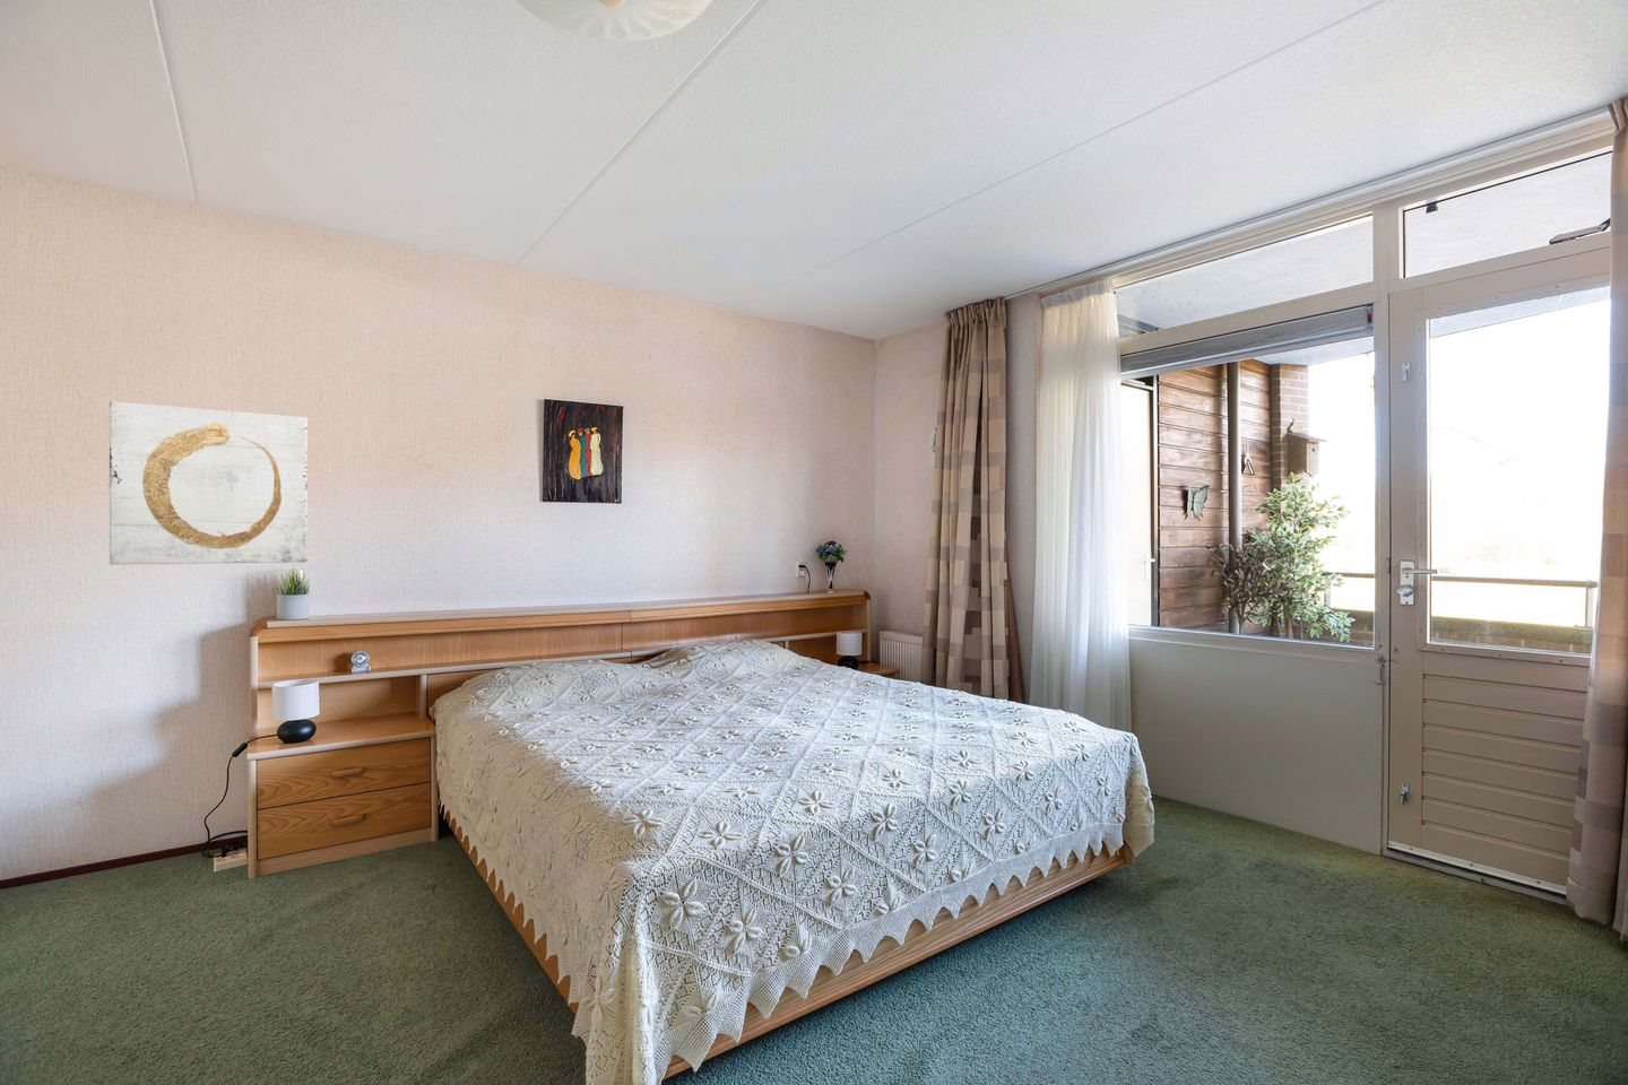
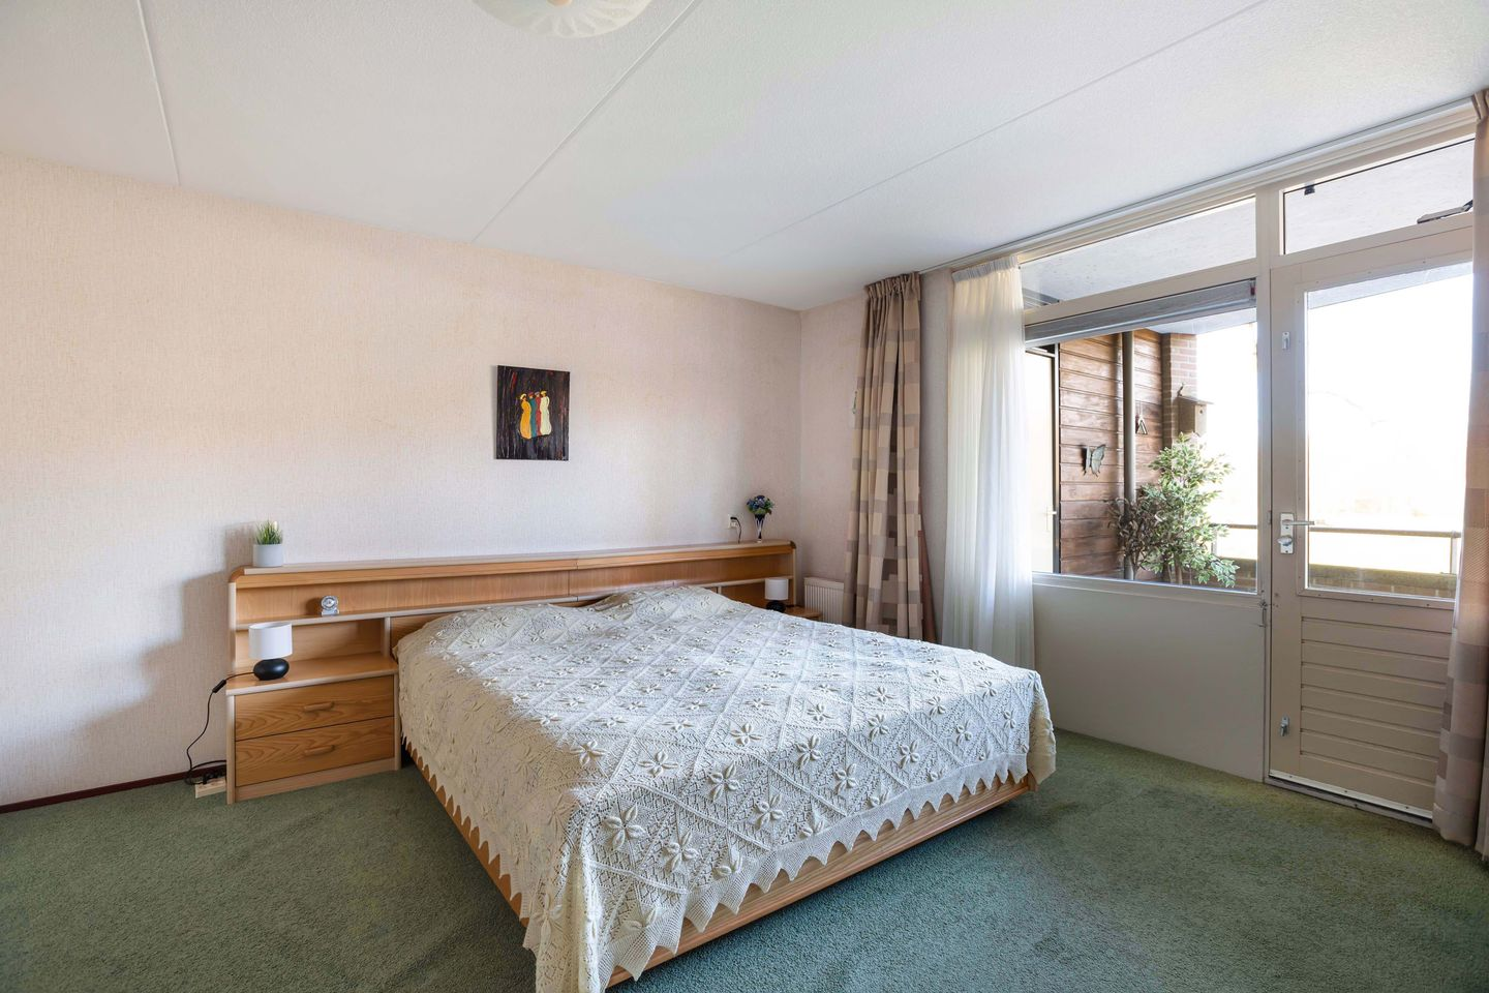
- wall art (213, 486)
